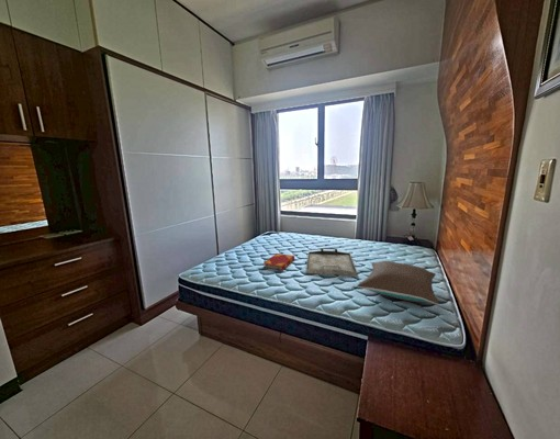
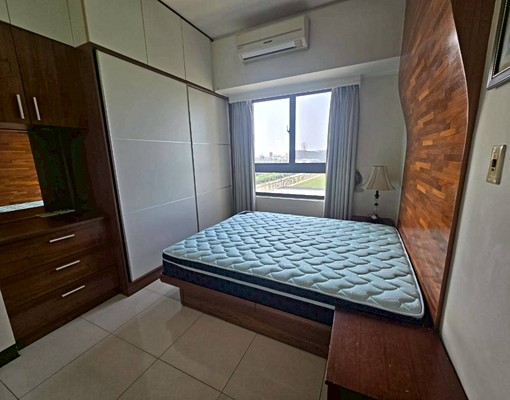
- serving tray (329, 259)
- pillow (399, 279)
- hardback book (279, 261)
